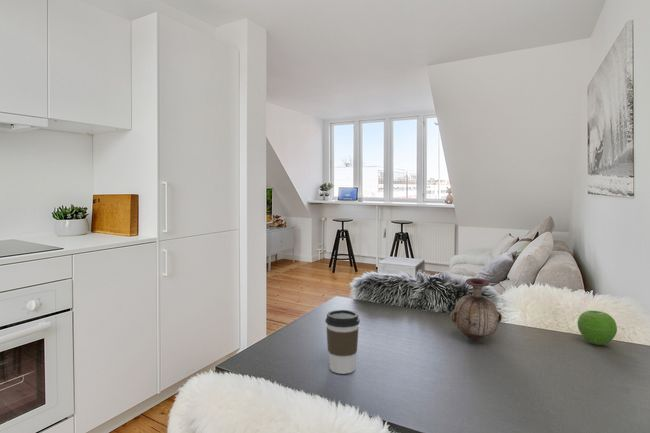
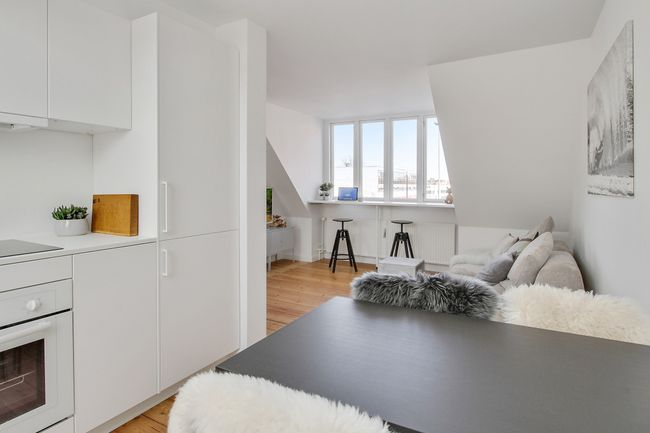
- fruit (596, 327)
- coffee cup (342, 341)
- vase (475, 308)
